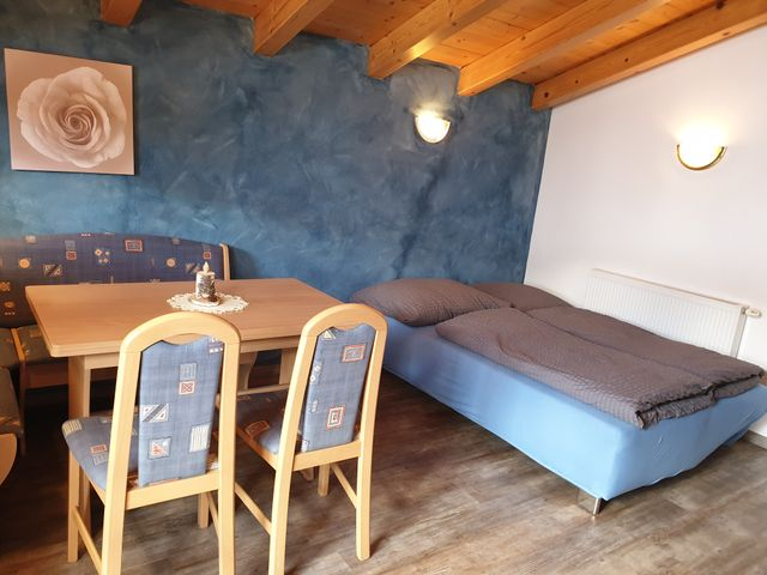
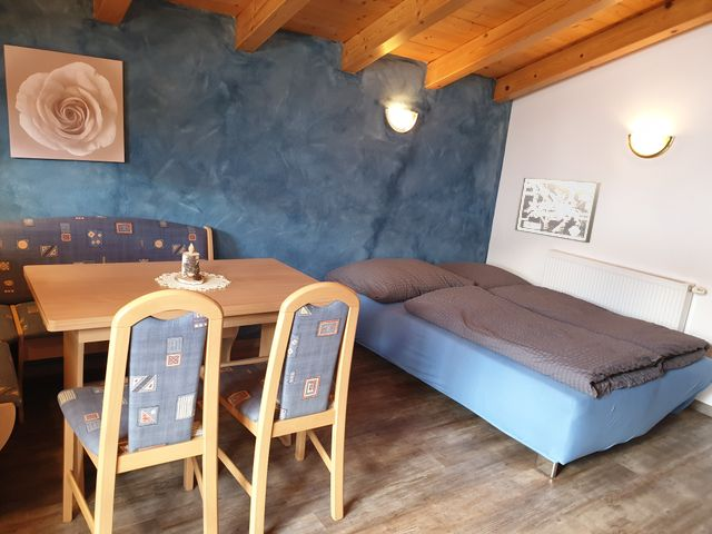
+ wall art (554, 208)
